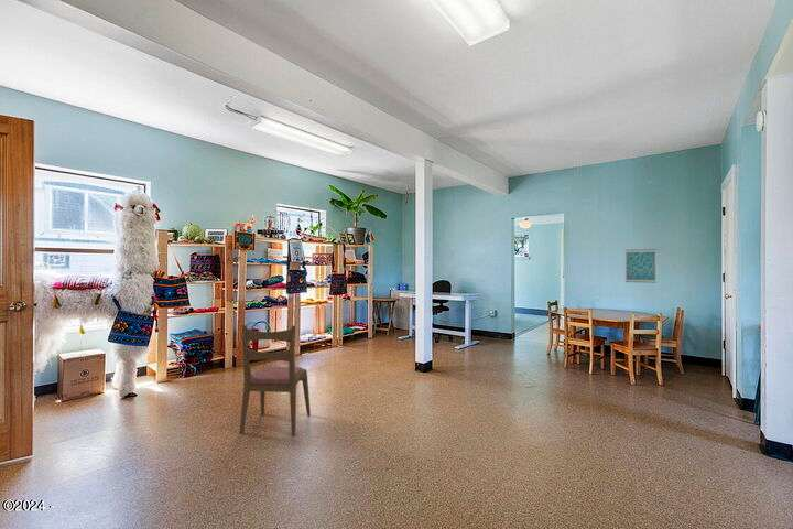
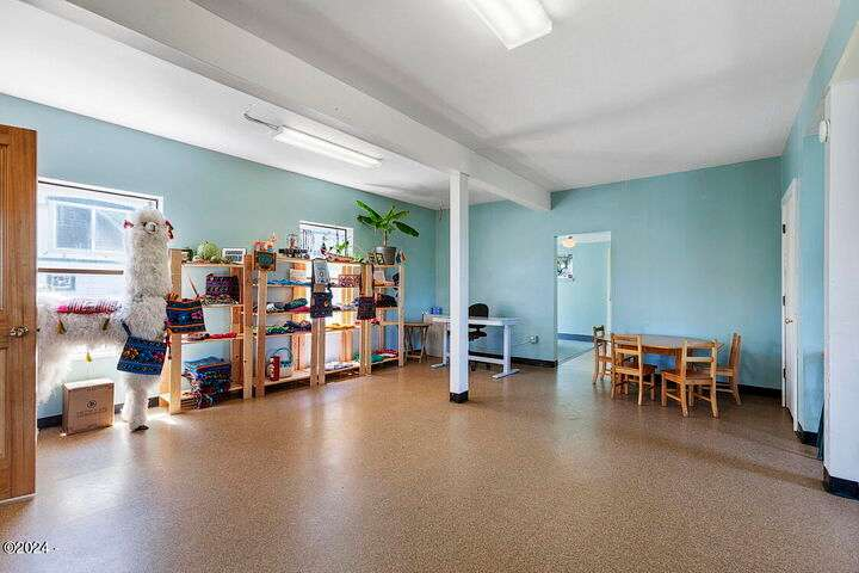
- dining chair (276, 373)
- wall art (640, 266)
